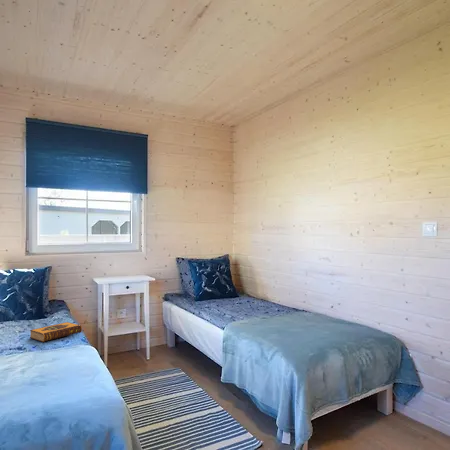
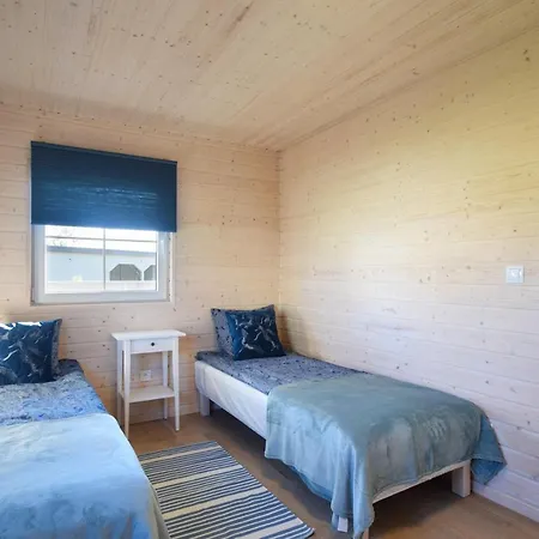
- hardback book (56, 331)
